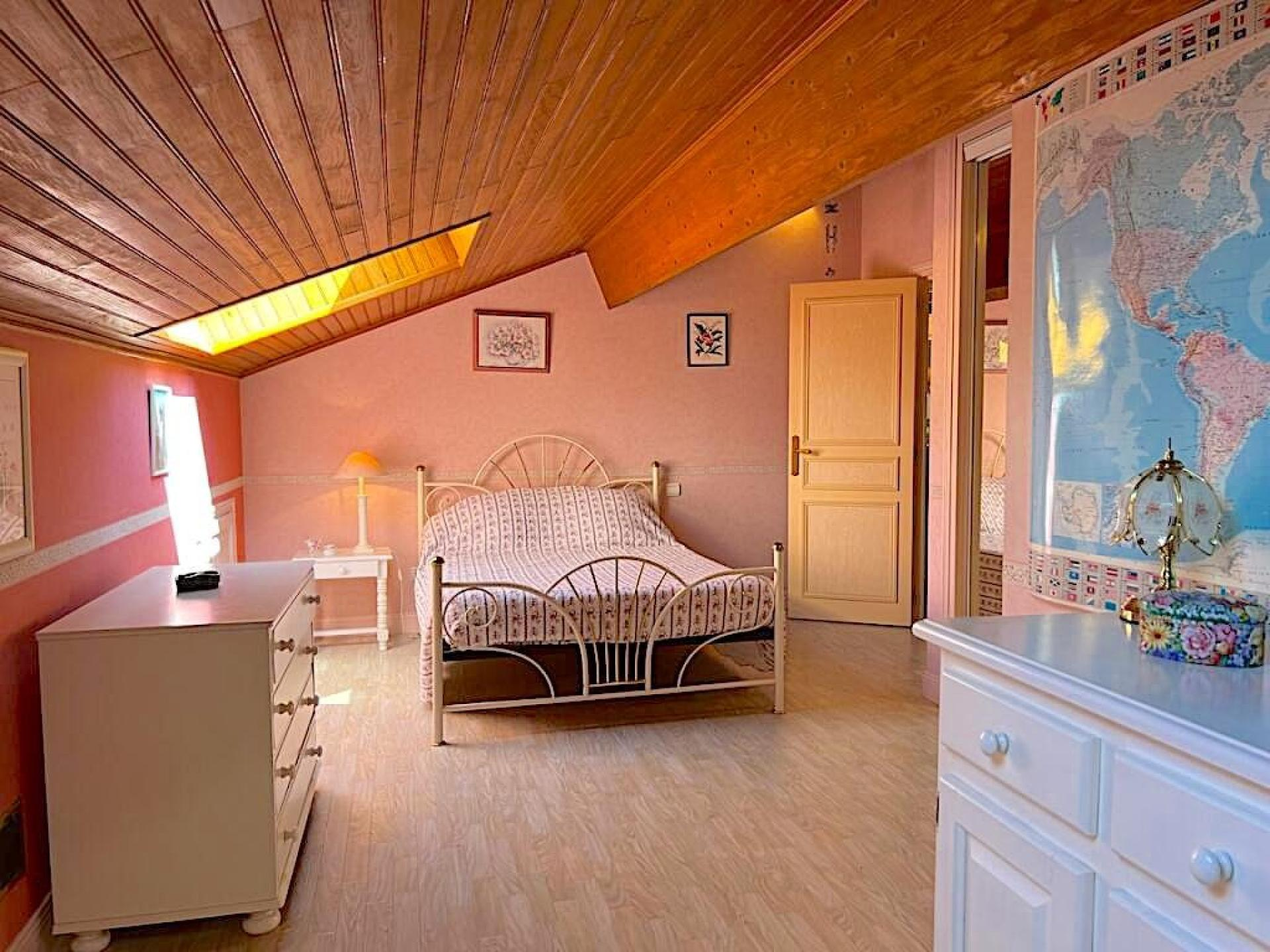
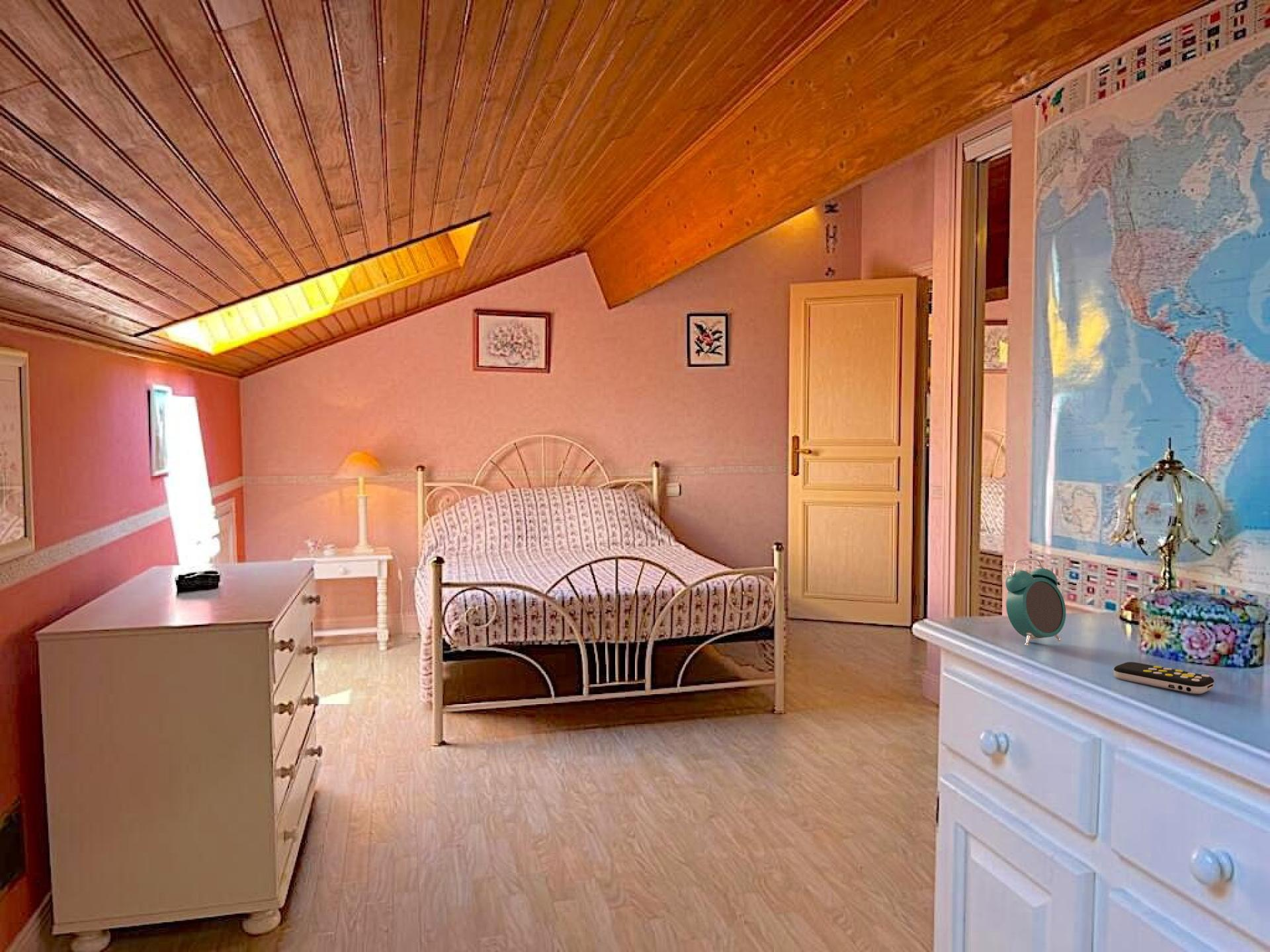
+ remote control (1162, 676)
+ alarm clock (1035, 600)
